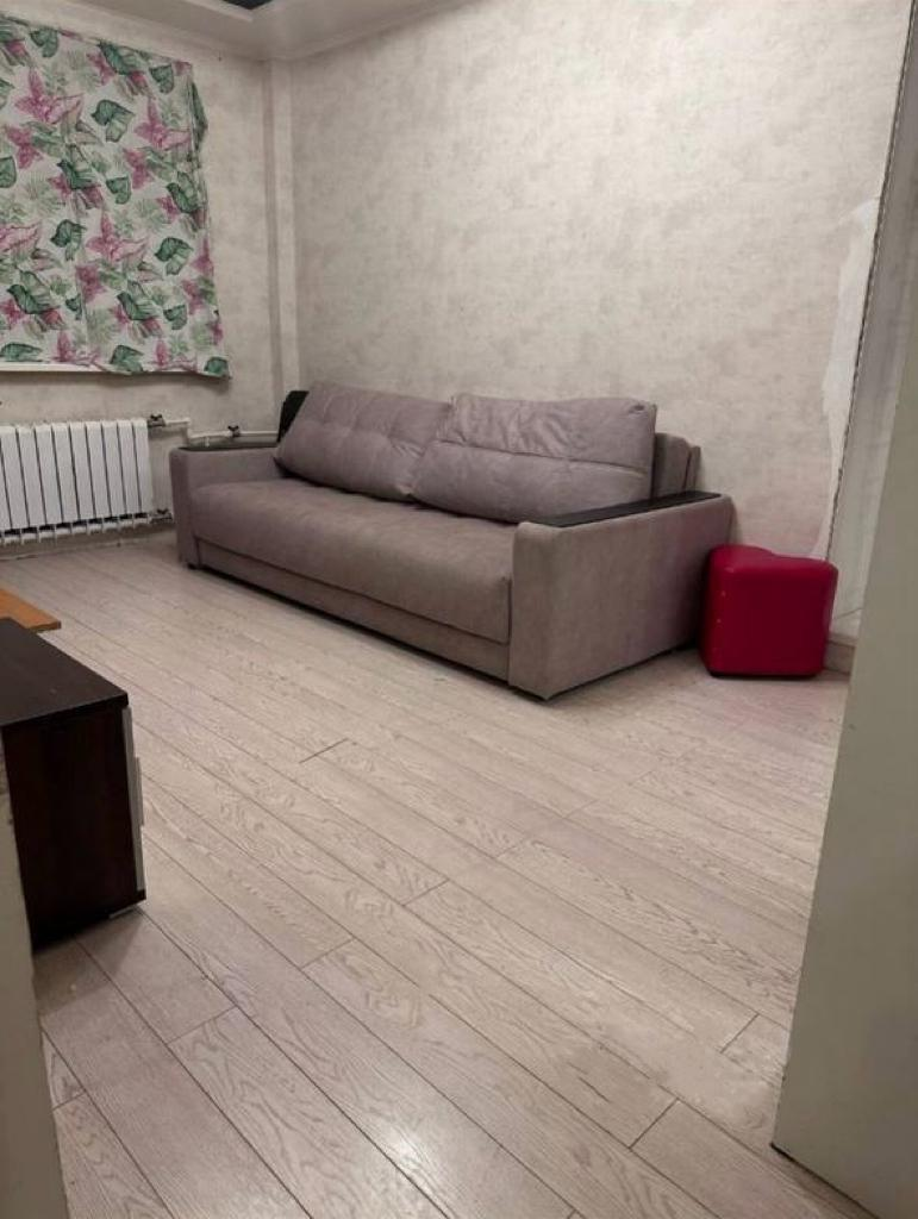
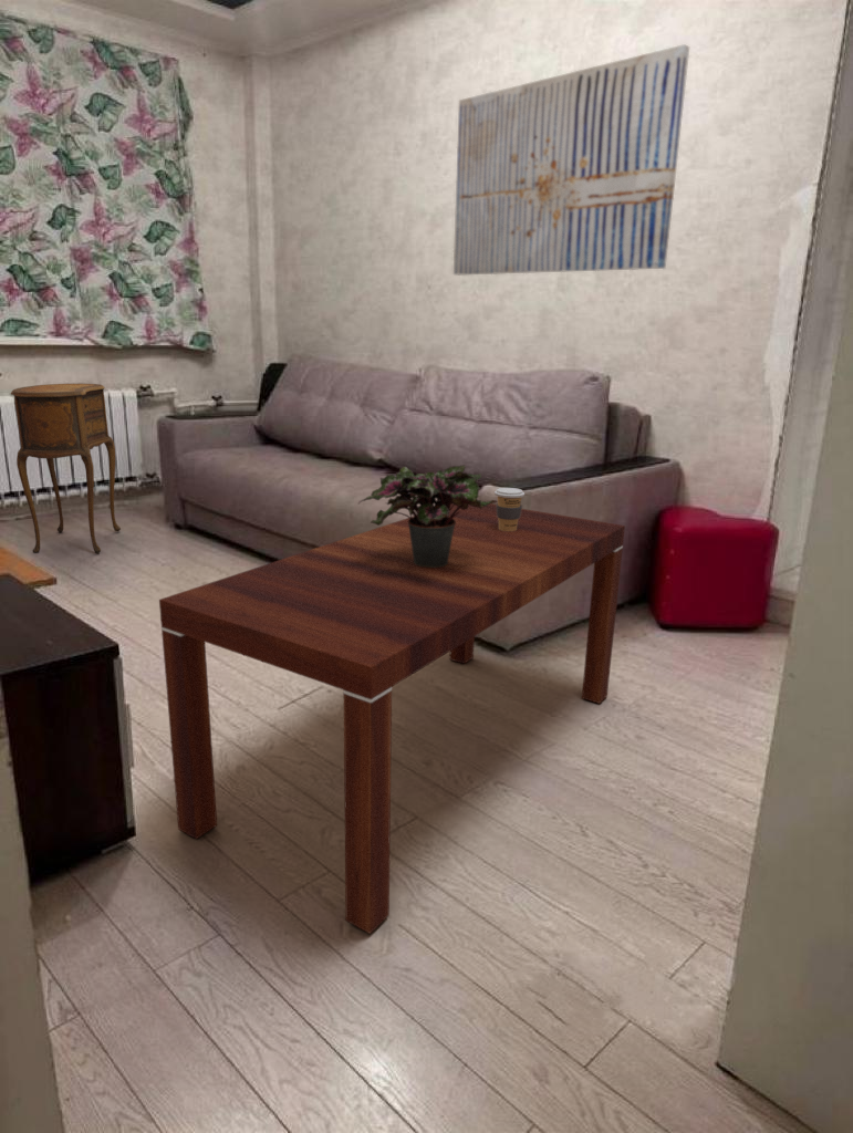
+ potted plant (429, 516)
+ wall art (553, 177)
+ coffee table (429, 658)
+ coffee cup (508, 509)
+ side table (66, 456)
